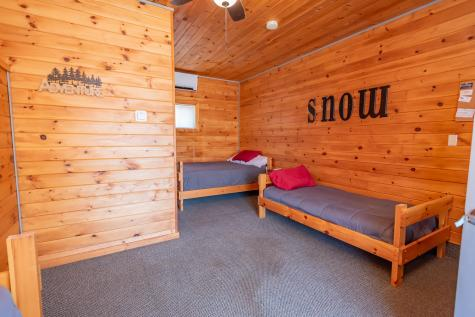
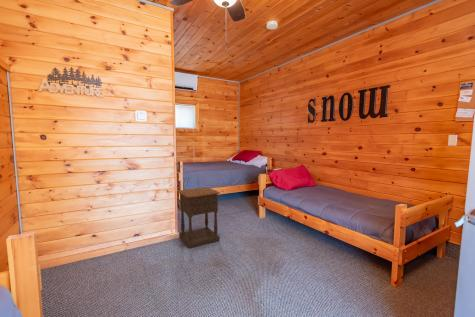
+ nightstand (198, 214)
